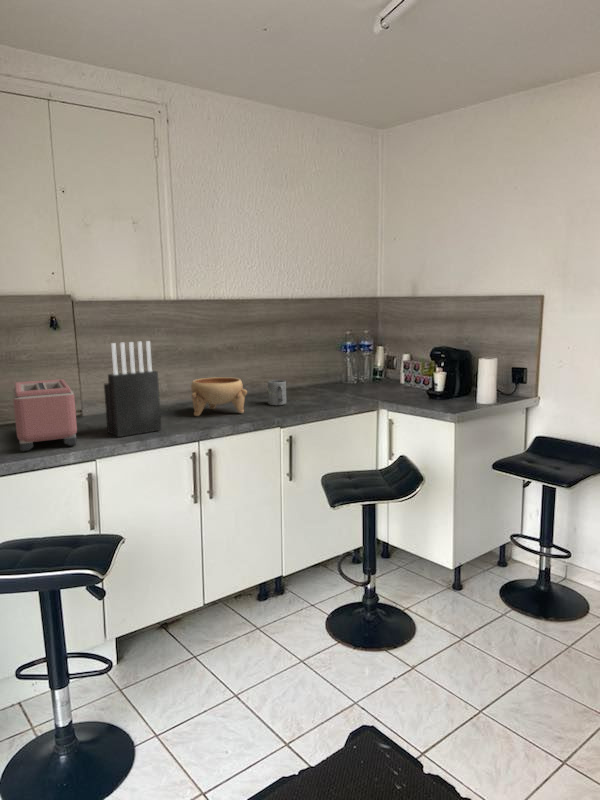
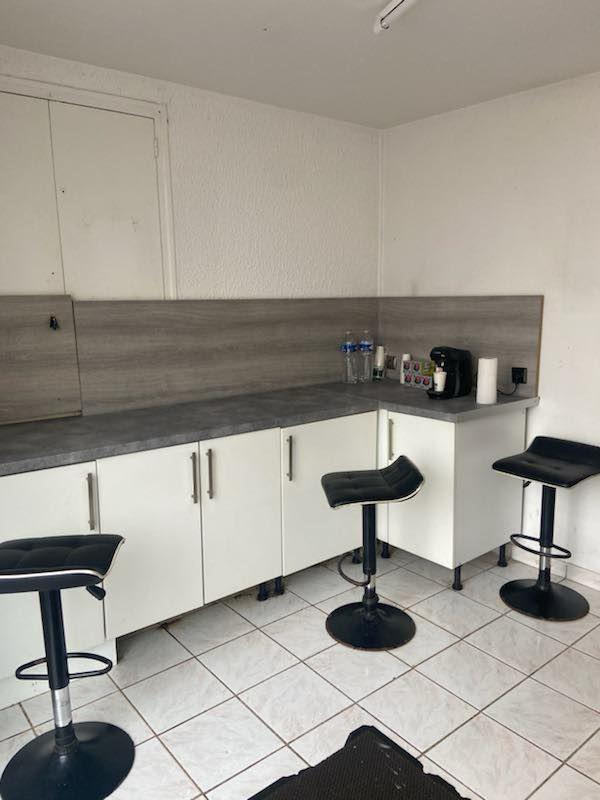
- toaster (43, 411)
- knife block (130, 386)
- mug (278, 393)
- bowl (214, 396)
